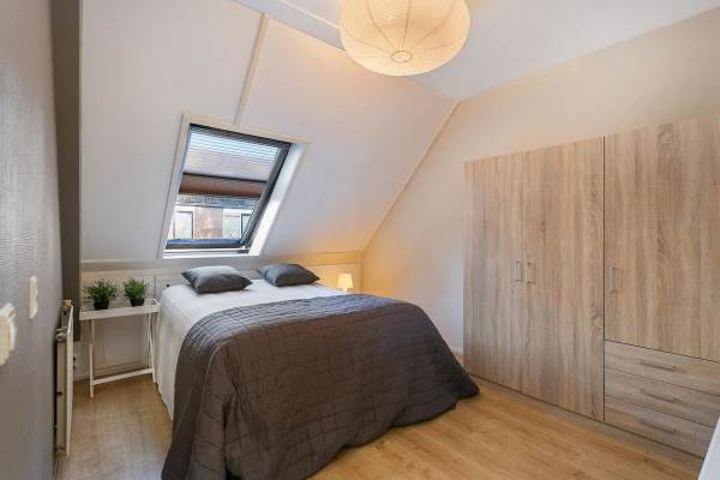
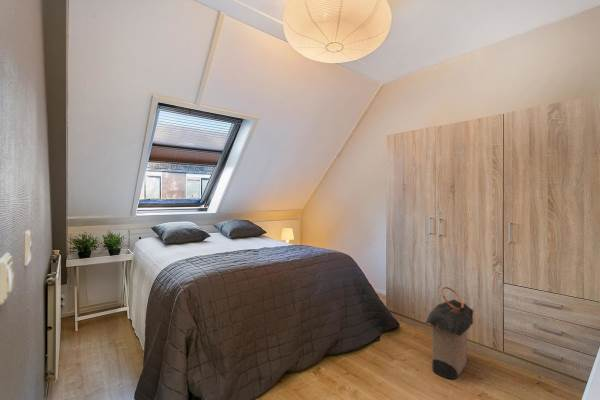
+ laundry hamper (451, 328)
